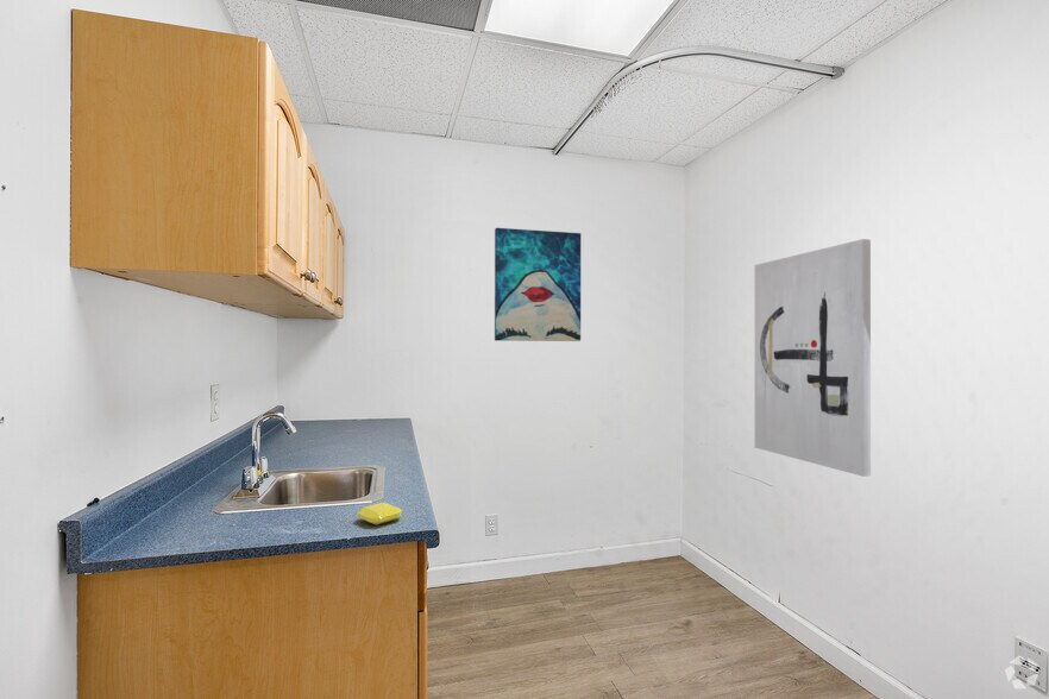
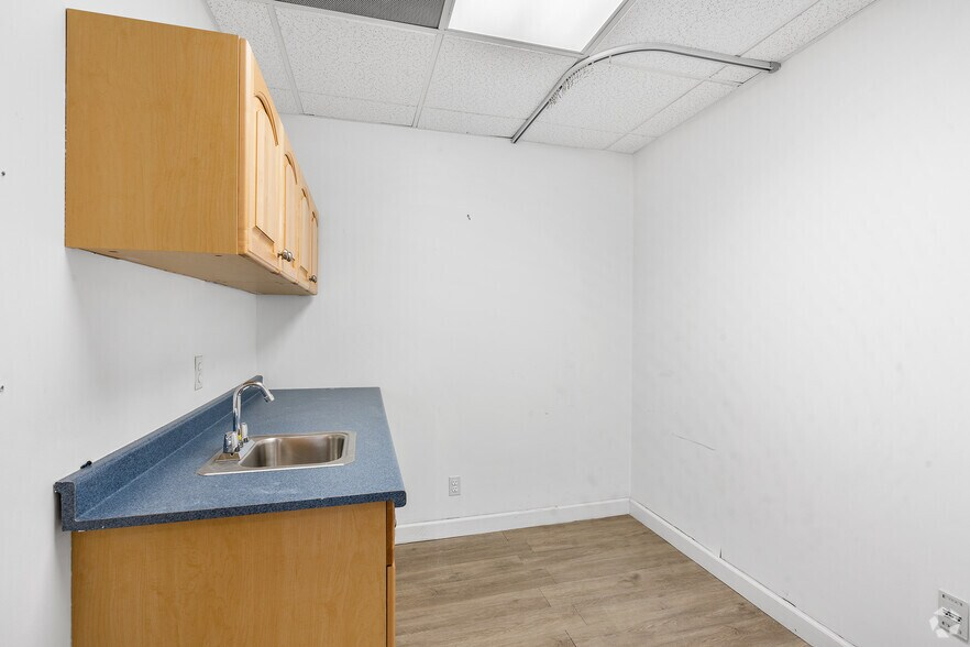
- soap bar (379, 512)
- wall art (538, 285)
- wall art (805, 357)
